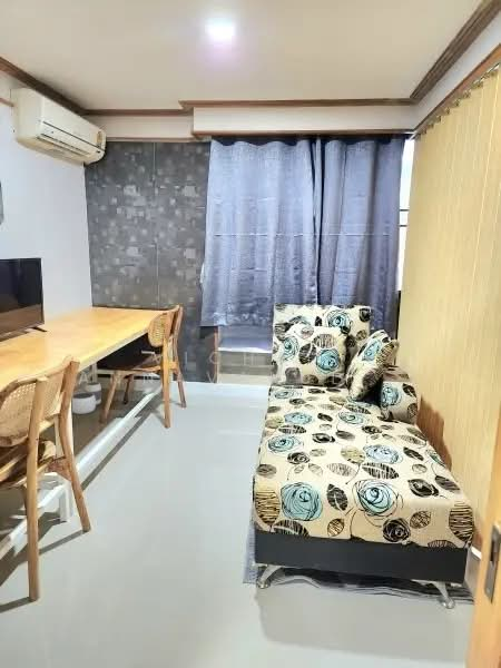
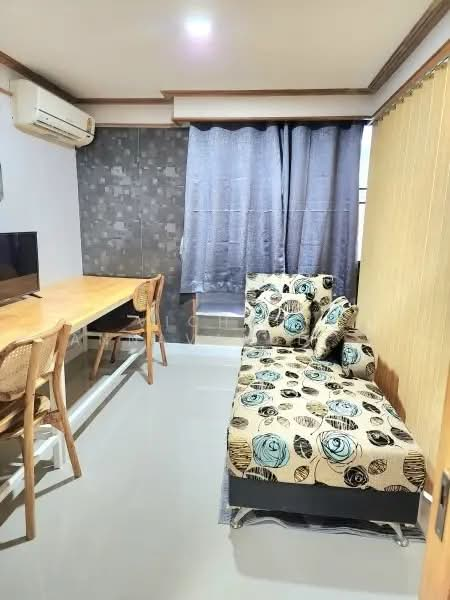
- waste basket (87, 396)
